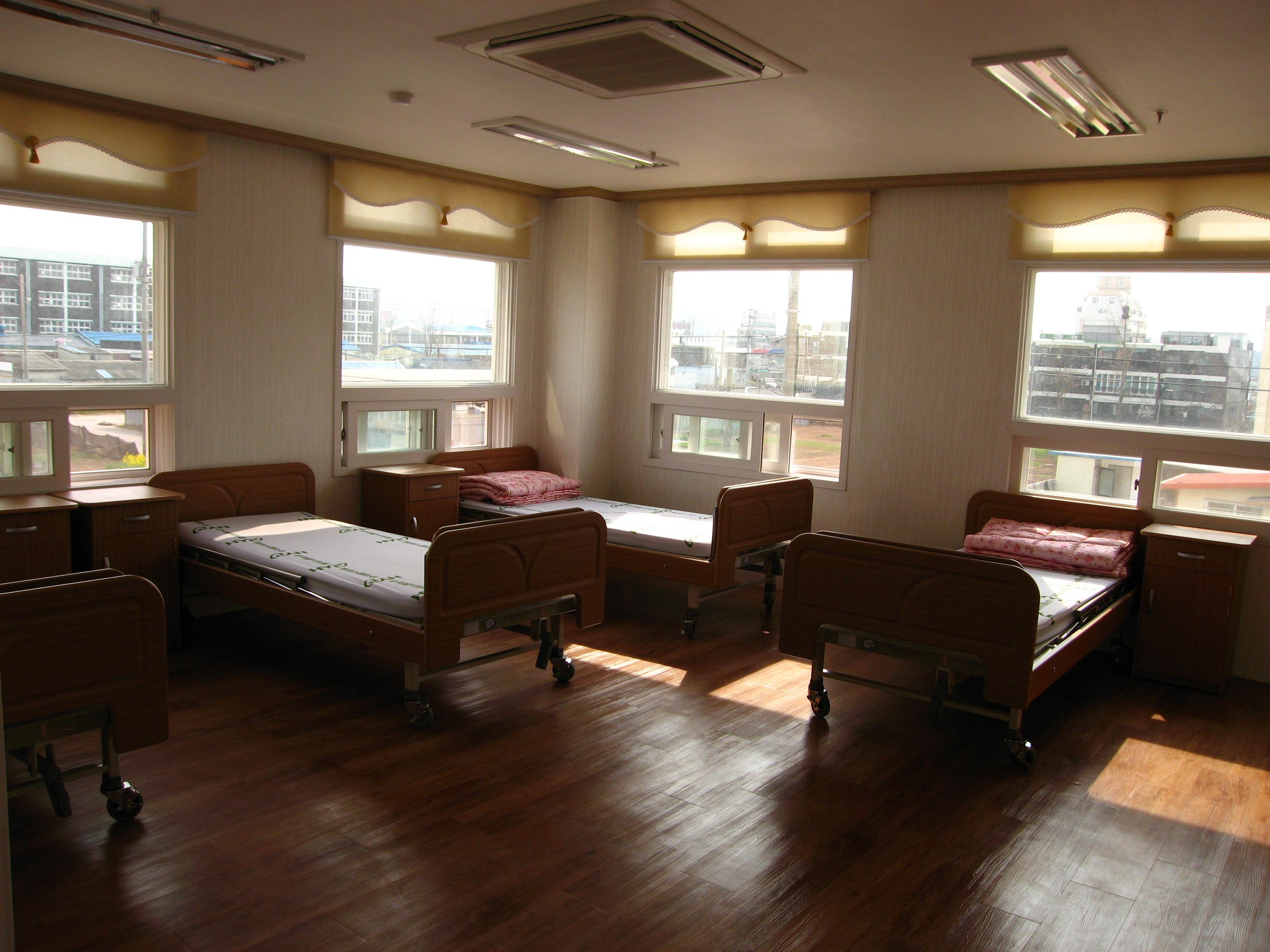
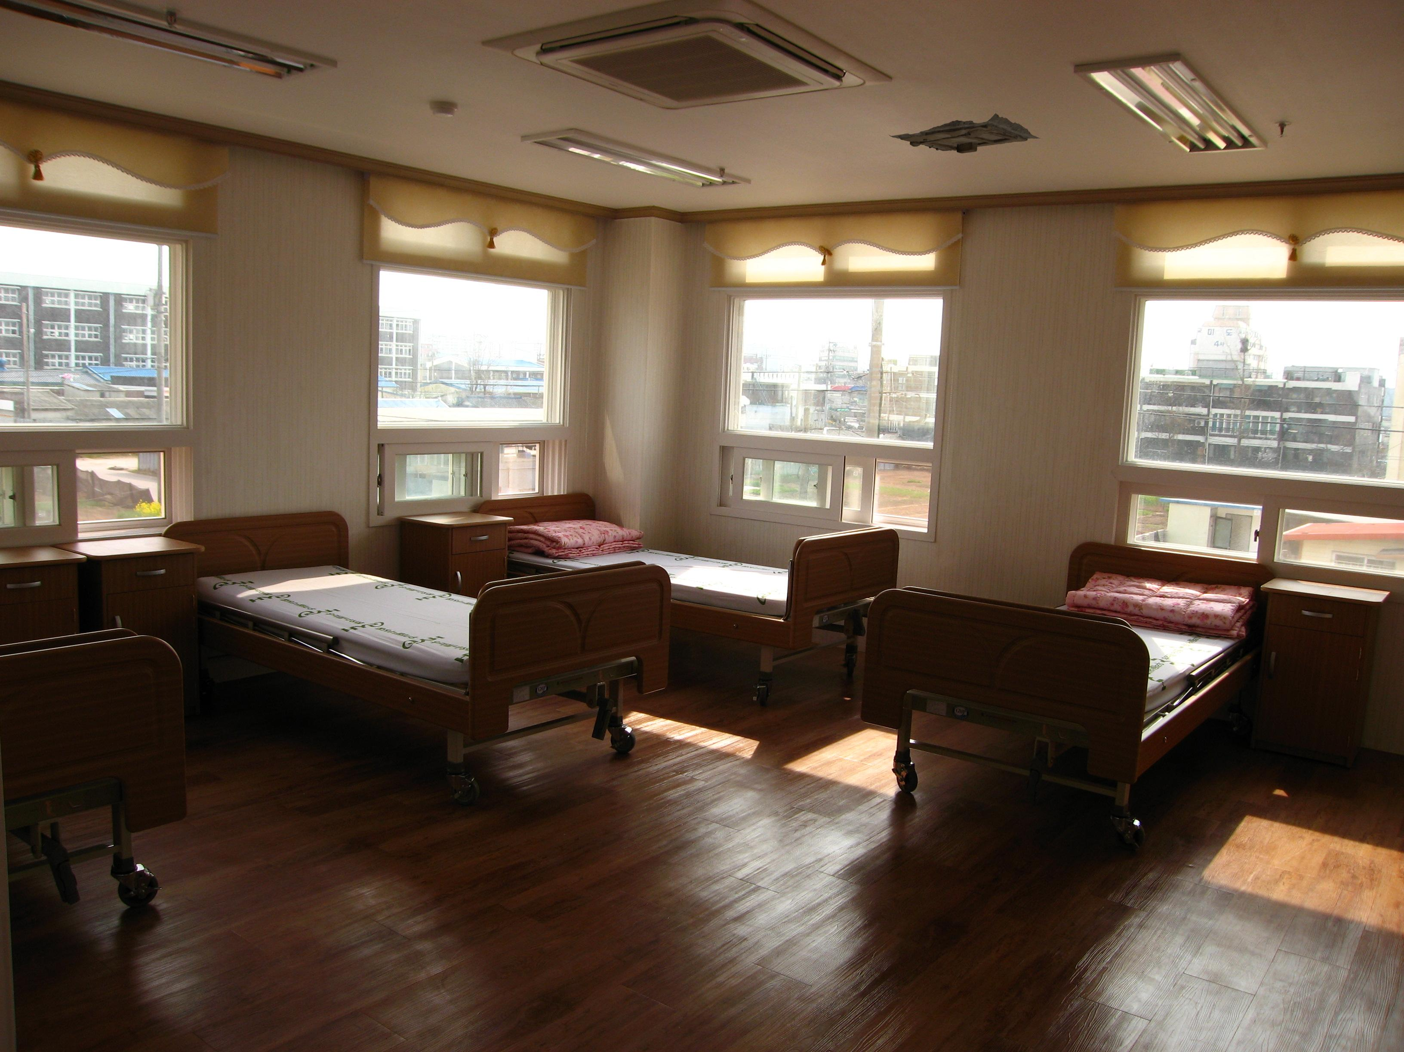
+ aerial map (964, 137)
